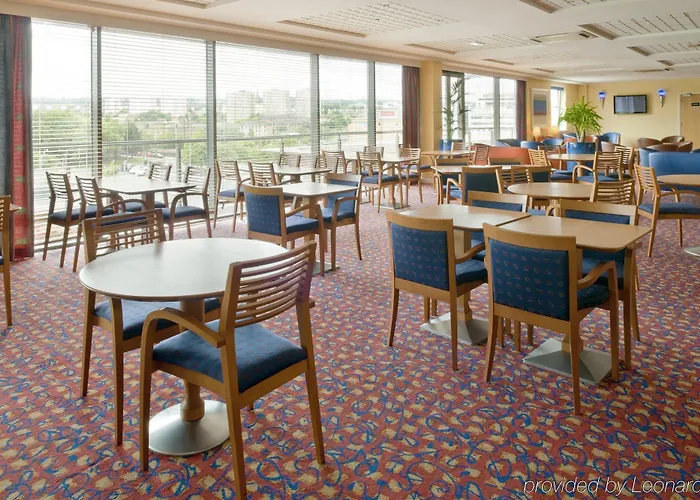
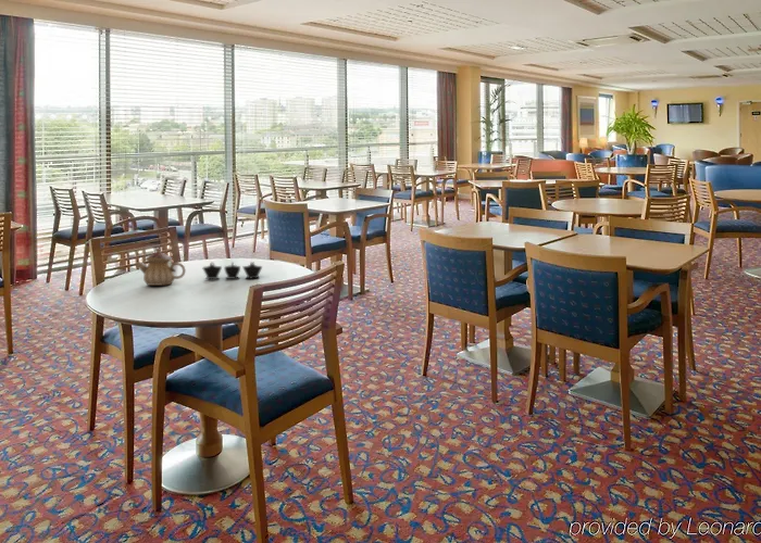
+ teapot (161, 266)
+ sugar bowl (233, 269)
